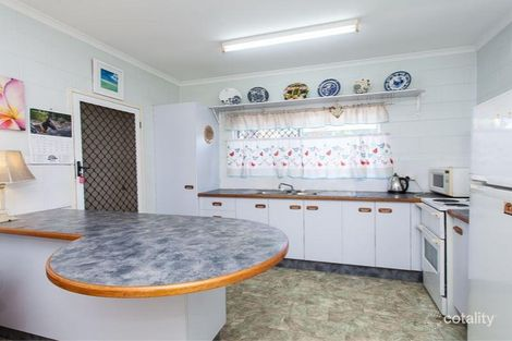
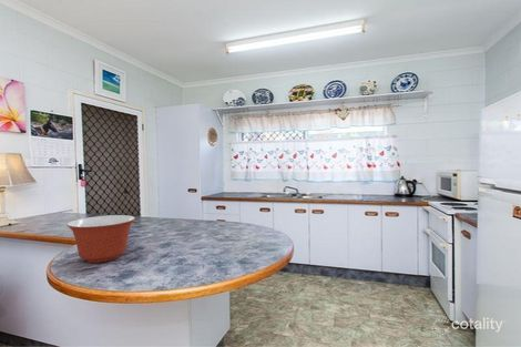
+ mixing bowl (103, 238)
